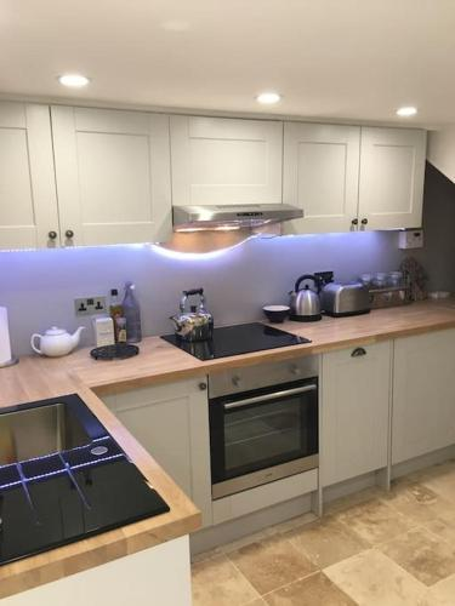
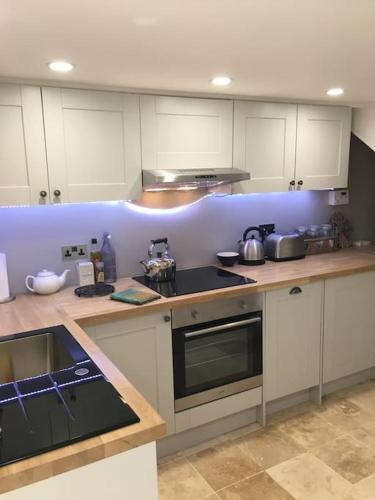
+ dish towel (135, 295)
